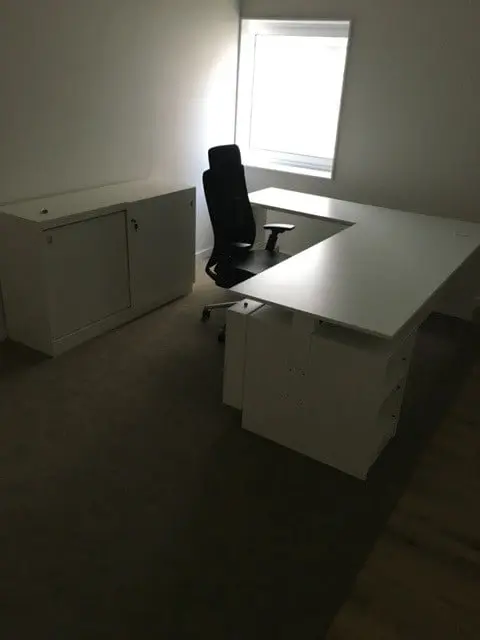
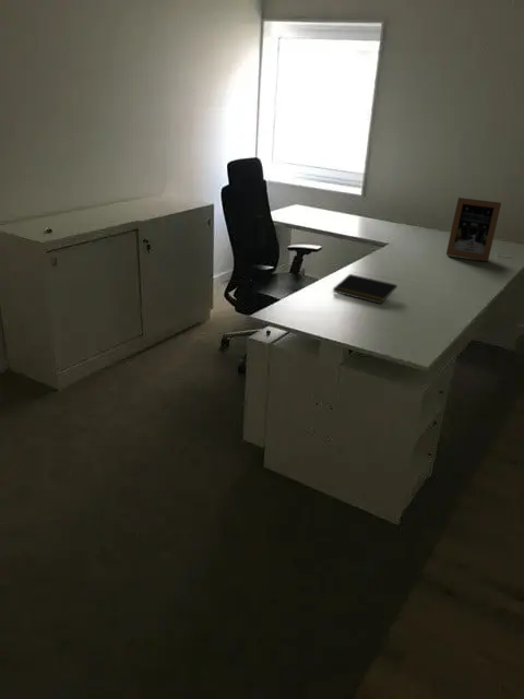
+ notepad (365, 287)
+ picture frame (474, 227)
